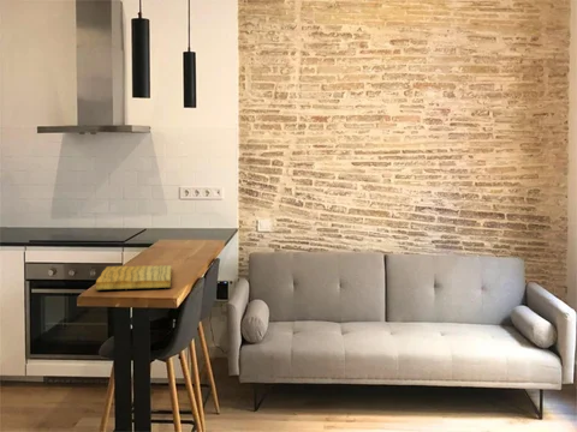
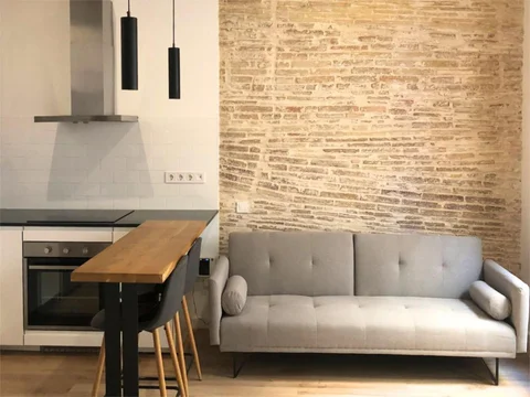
- cutting board (136, 275)
